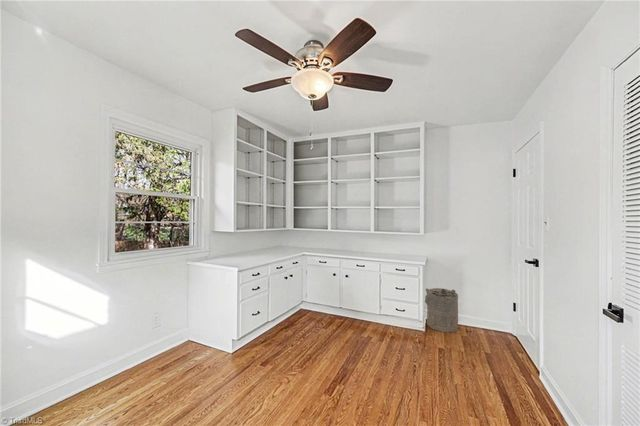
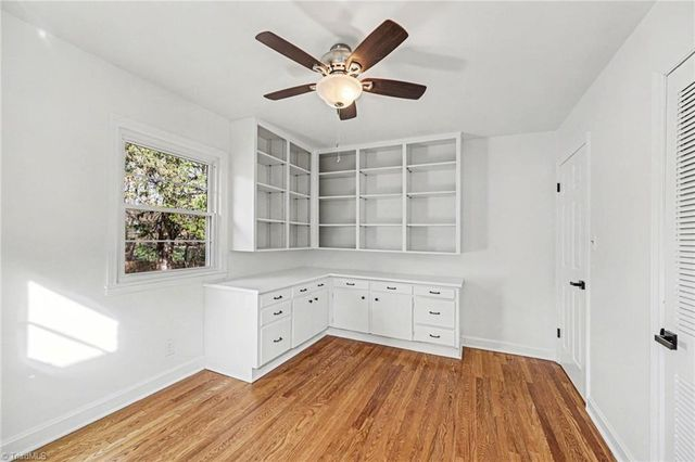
- laundry hamper (440, 307)
